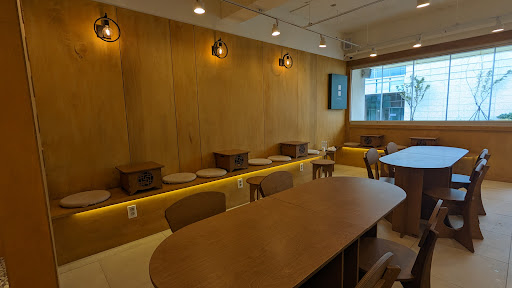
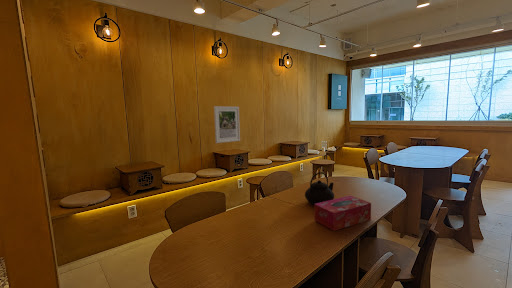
+ teapot (321, 187)
+ tissue box (342, 211)
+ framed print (227, 124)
